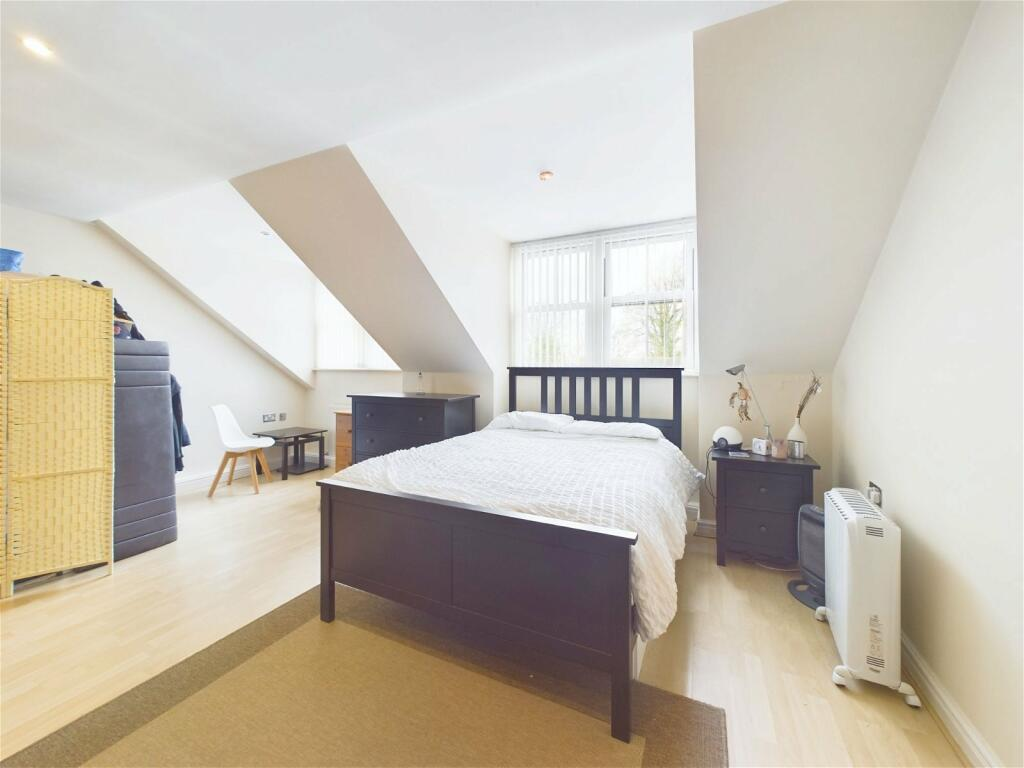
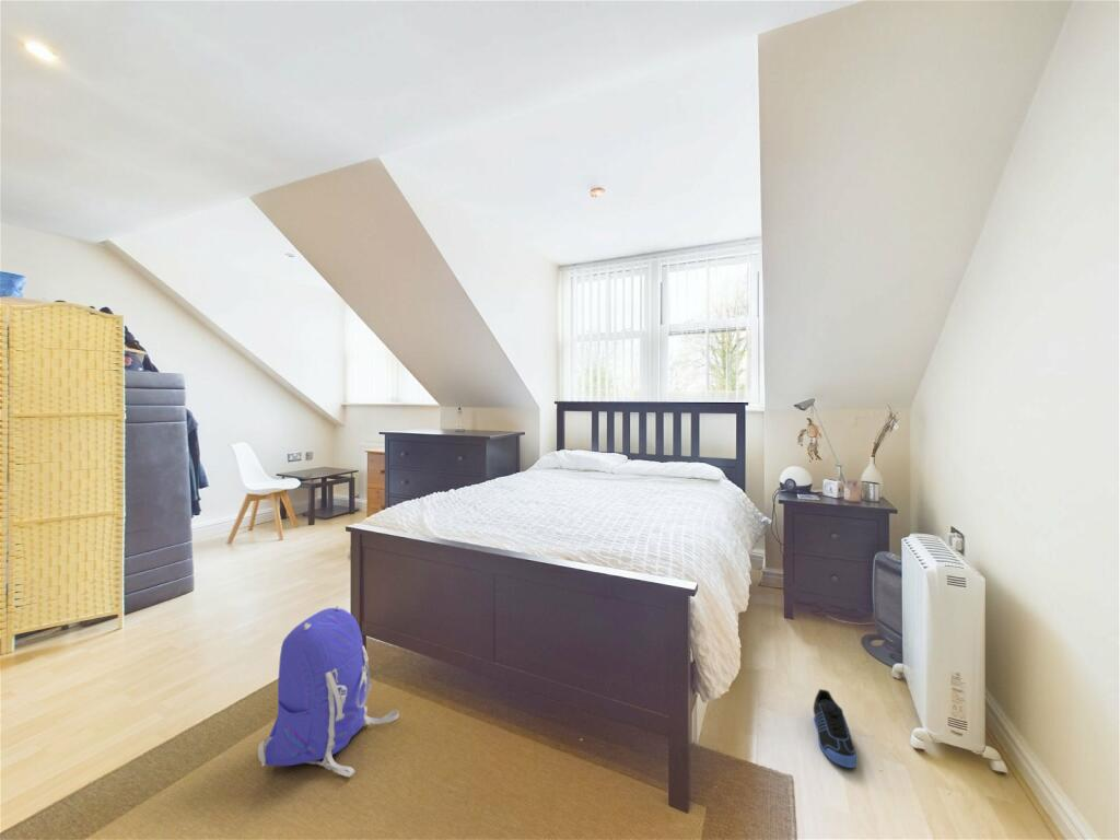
+ sneaker (831, 724)
+ backpack (331, 676)
